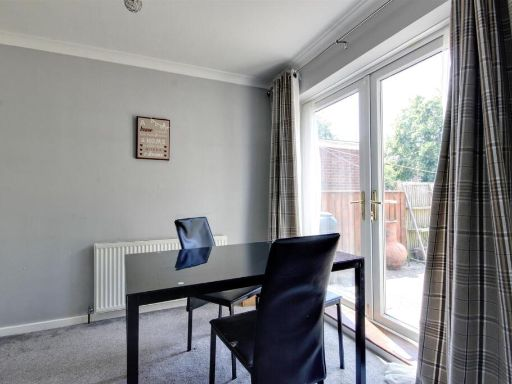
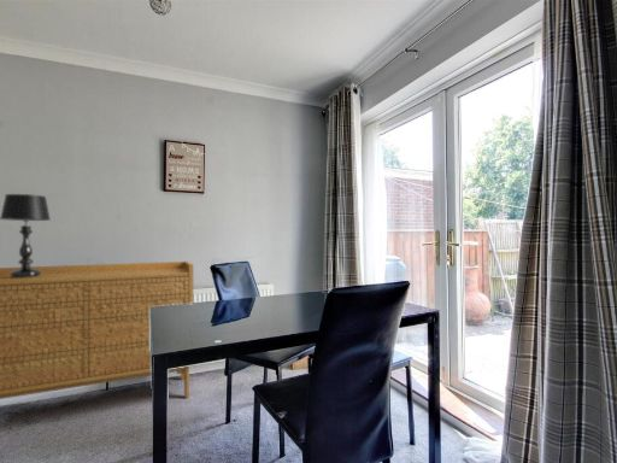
+ table lamp (25, 235)
+ sideboard (94, 334)
